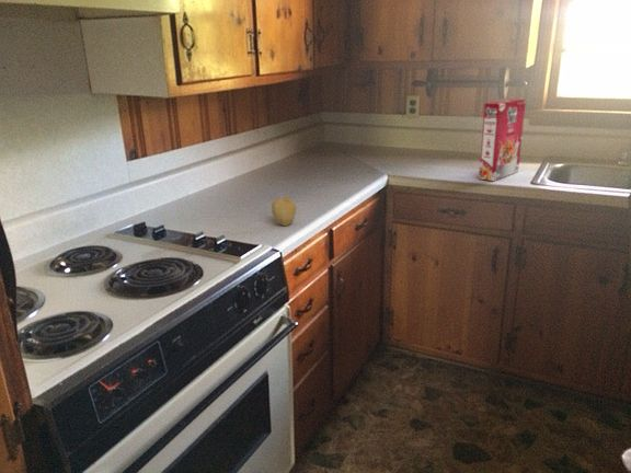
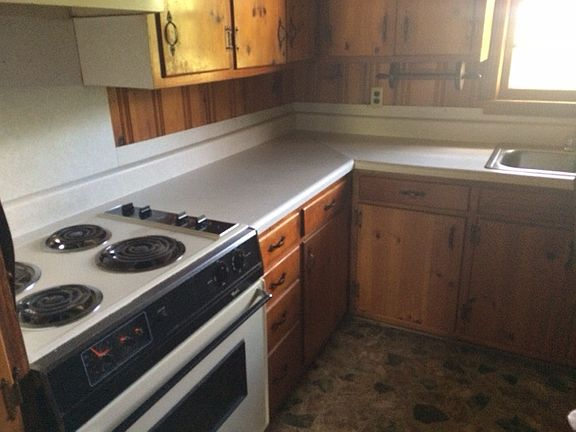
- cereal box (502, 139)
- fruit (283, 208)
